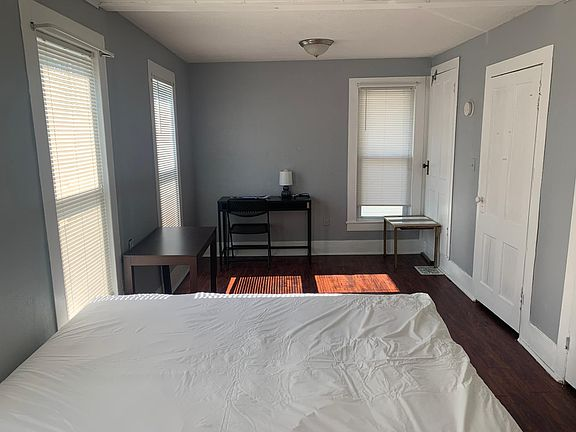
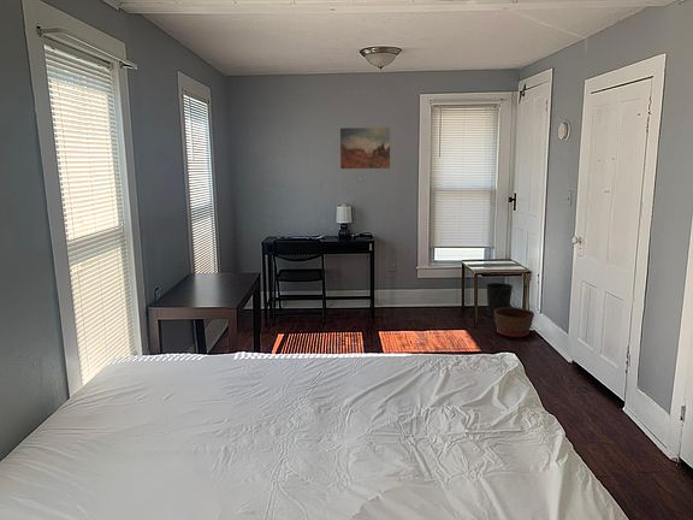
+ wastebasket (498, 300)
+ wall art (365, 148)
+ basket (513, 321)
